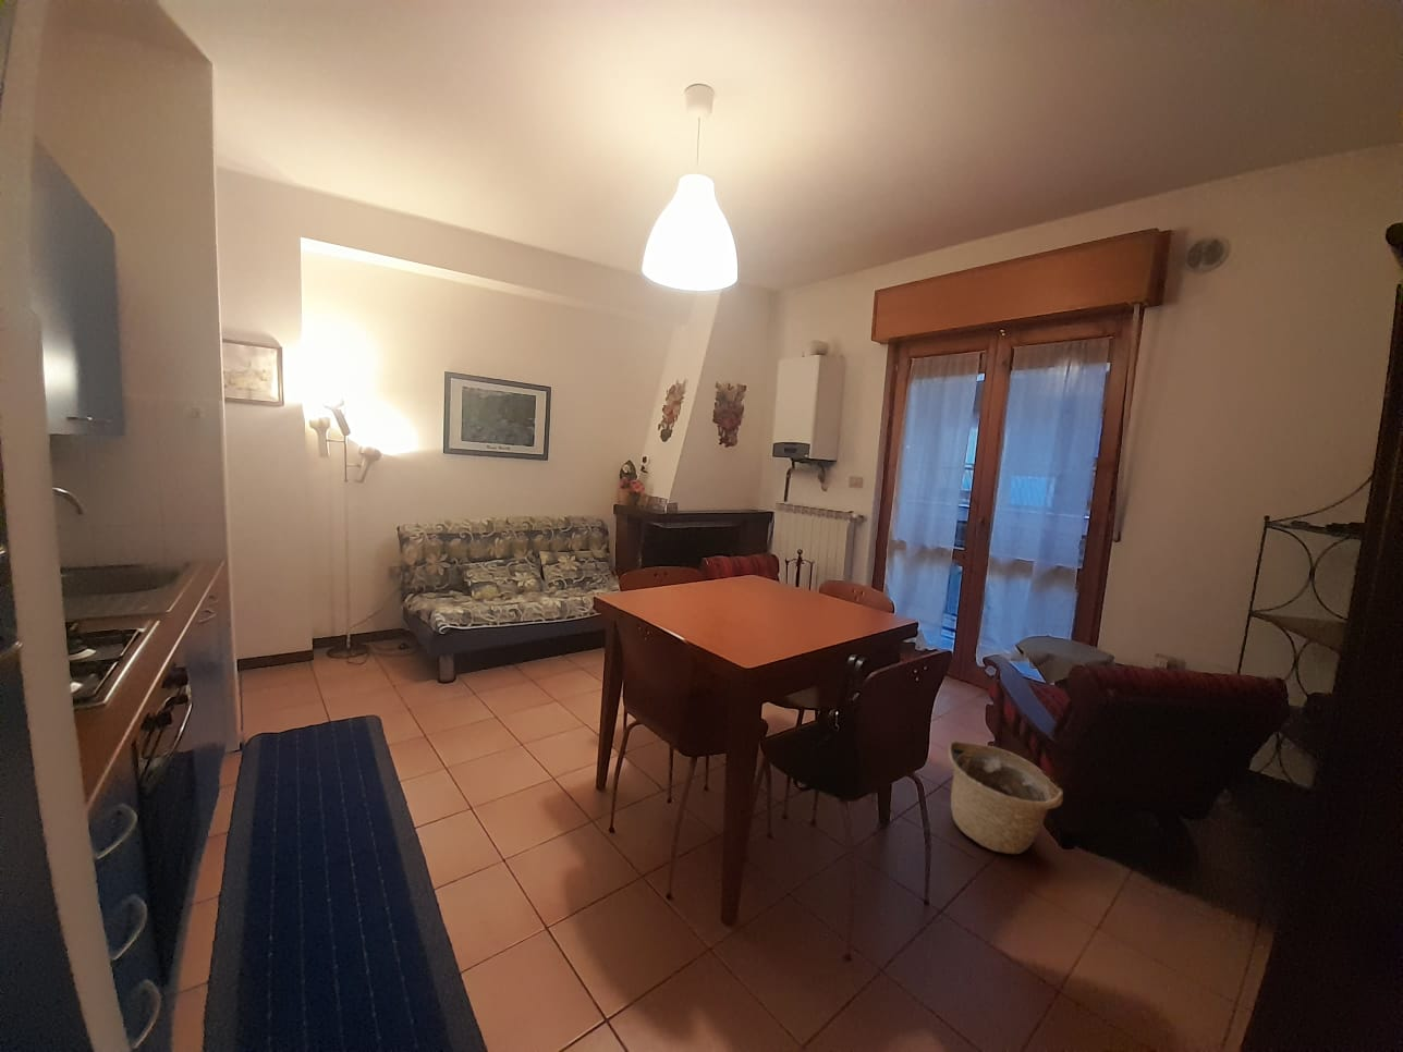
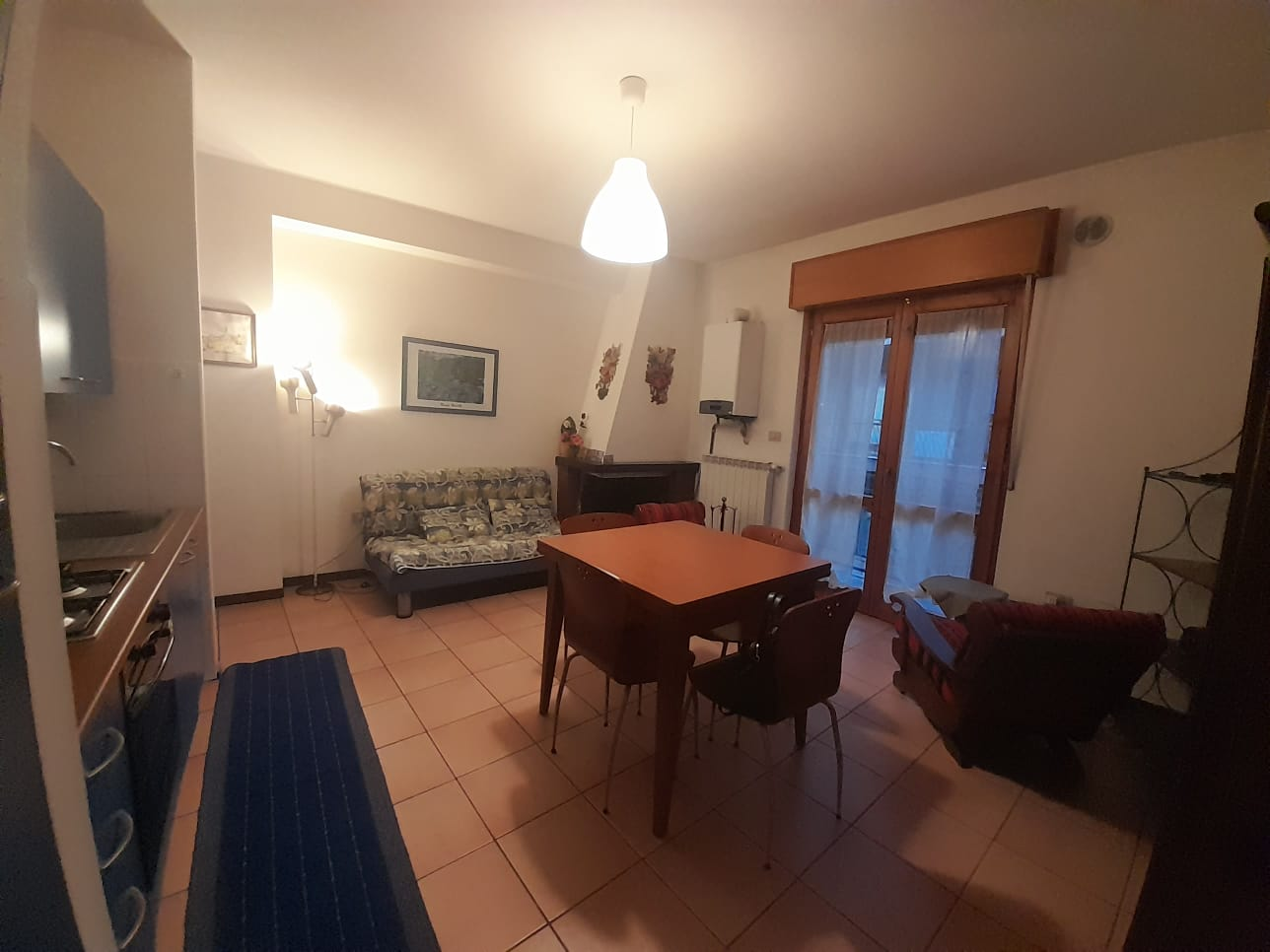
- basket (998, 796)
